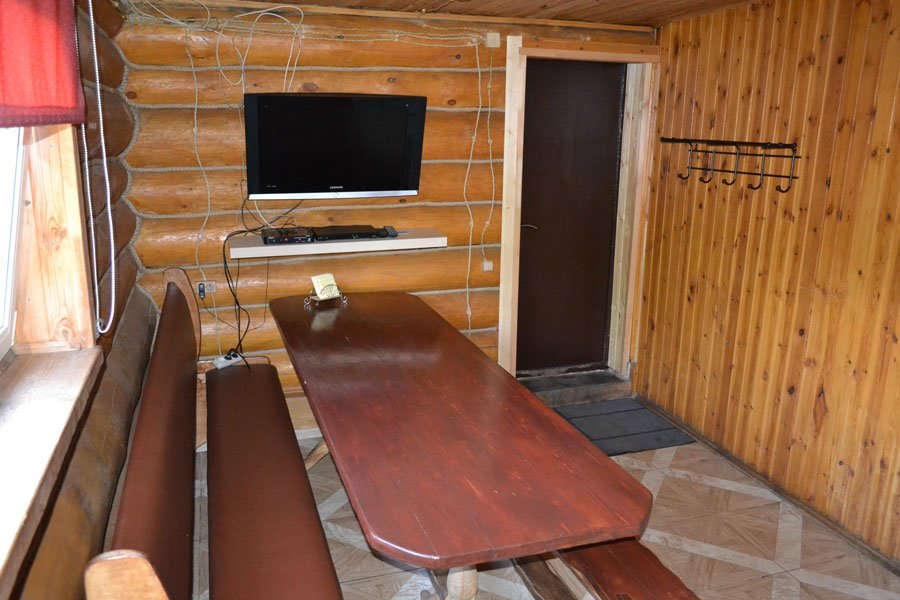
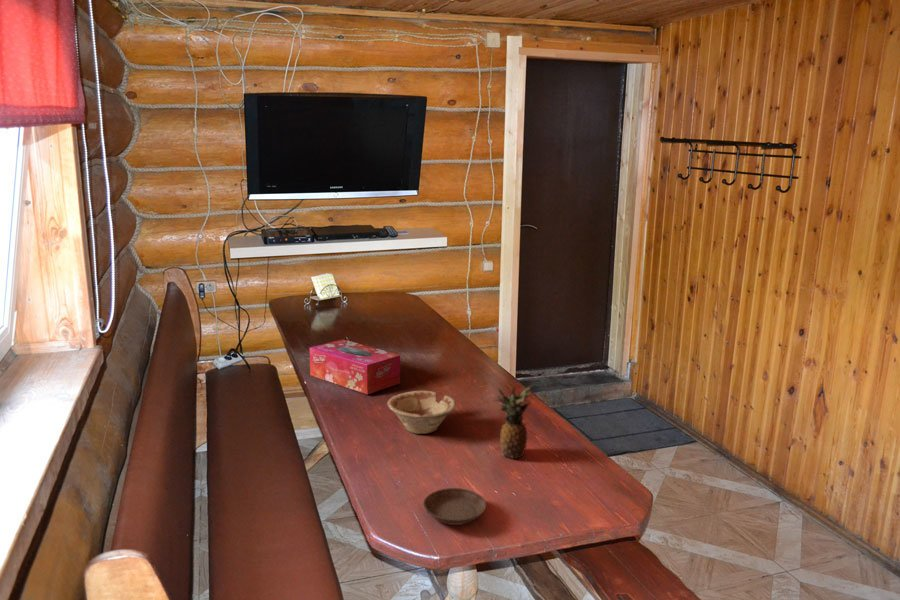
+ fruit (512, 421)
+ dish (421, 415)
+ saucer (454, 508)
+ tissue box (354, 365)
